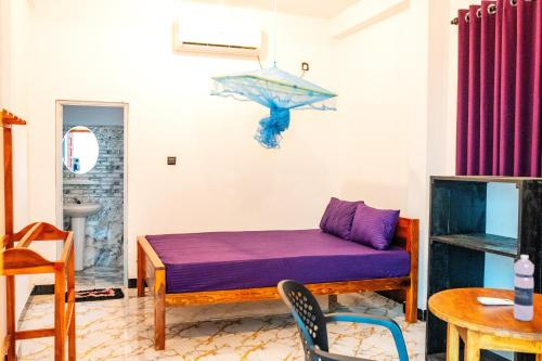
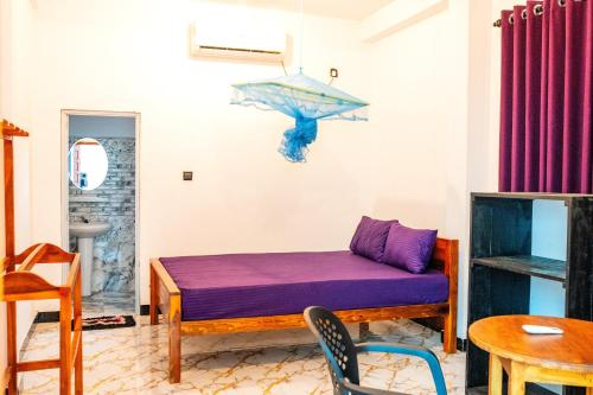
- water bottle (524, 286)
